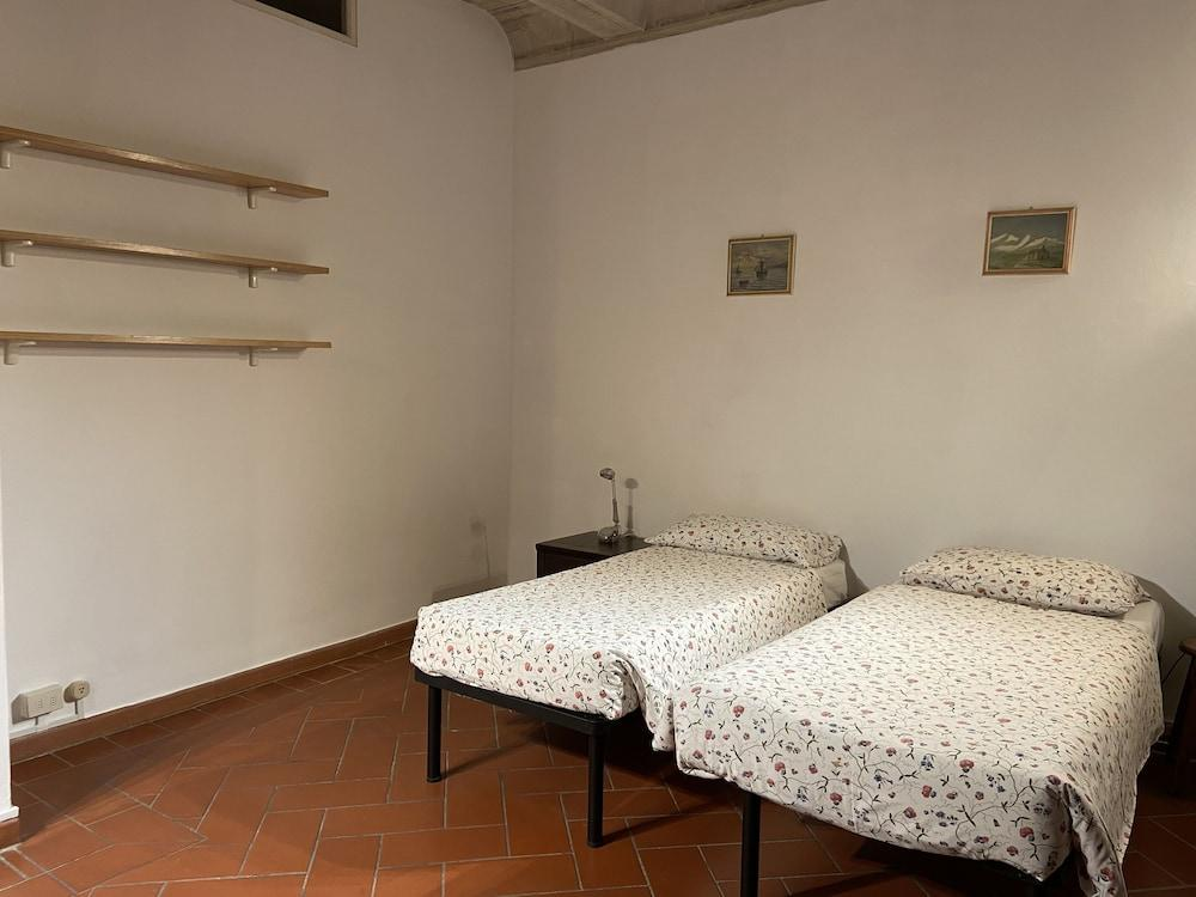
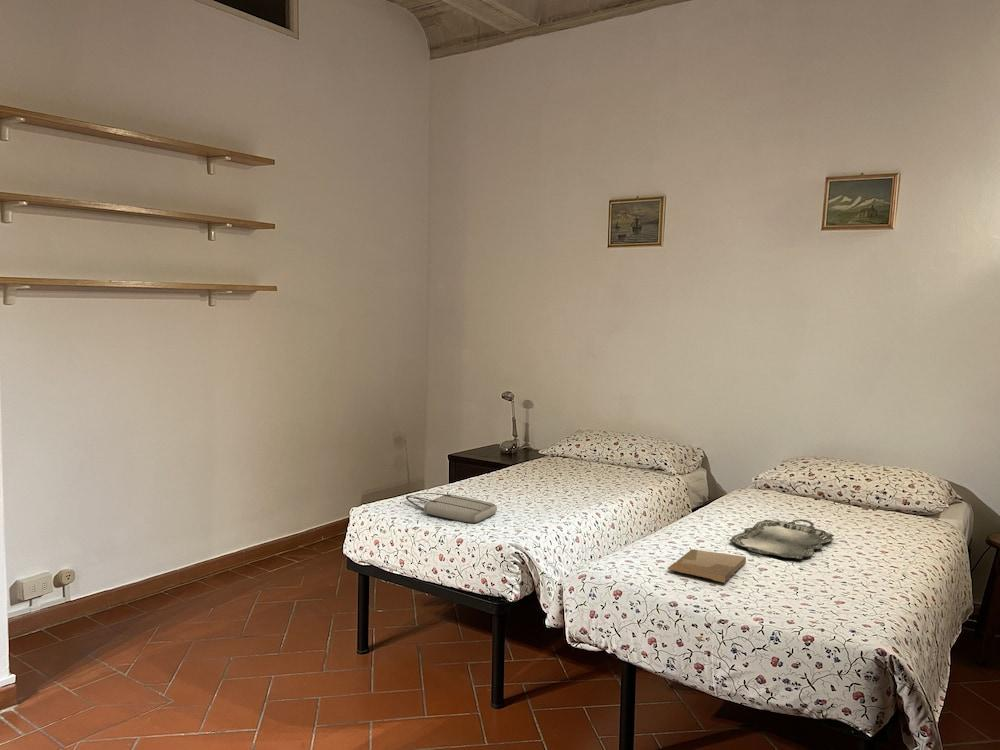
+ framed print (707, 563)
+ serving tray (782, 538)
+ tote bag (445, 505)
